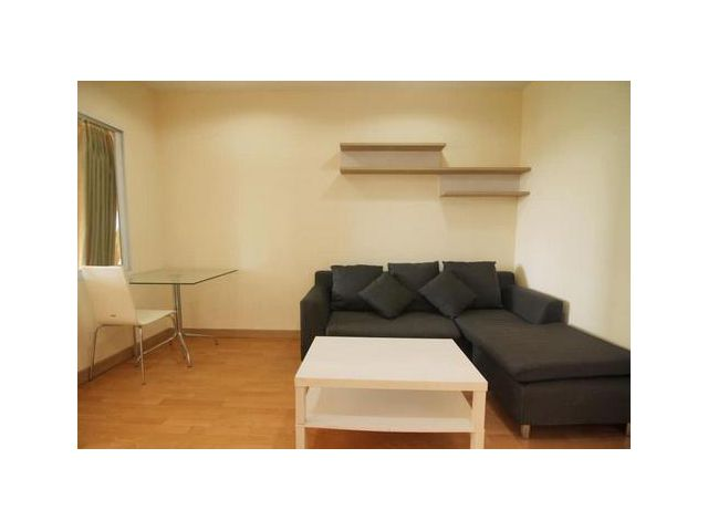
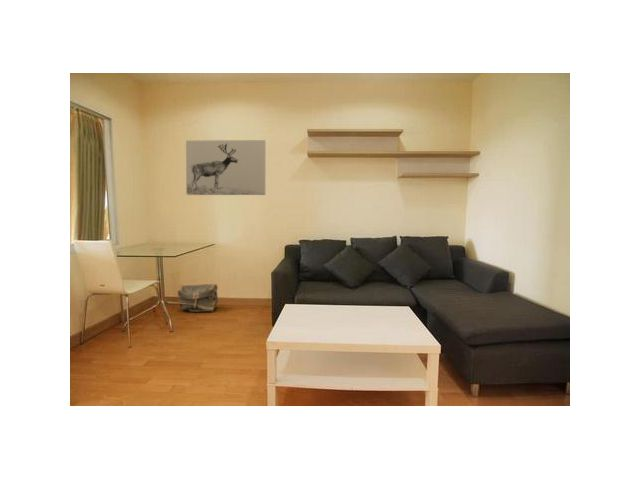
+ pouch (198, 297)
+ wall art (225, 167)
